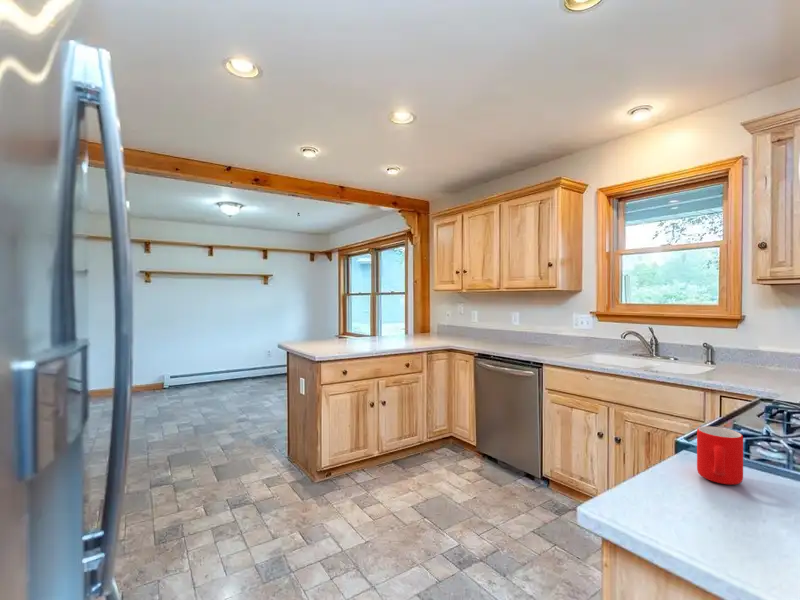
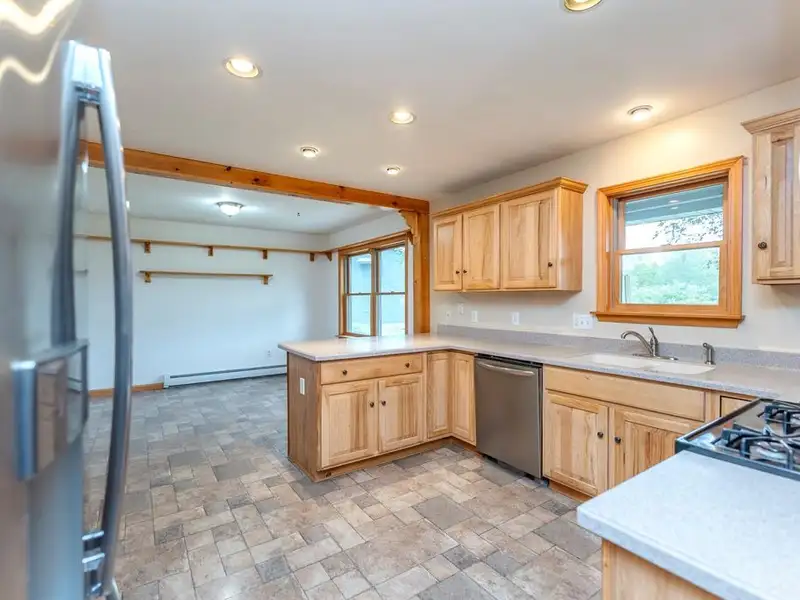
- mug (719, 458)
